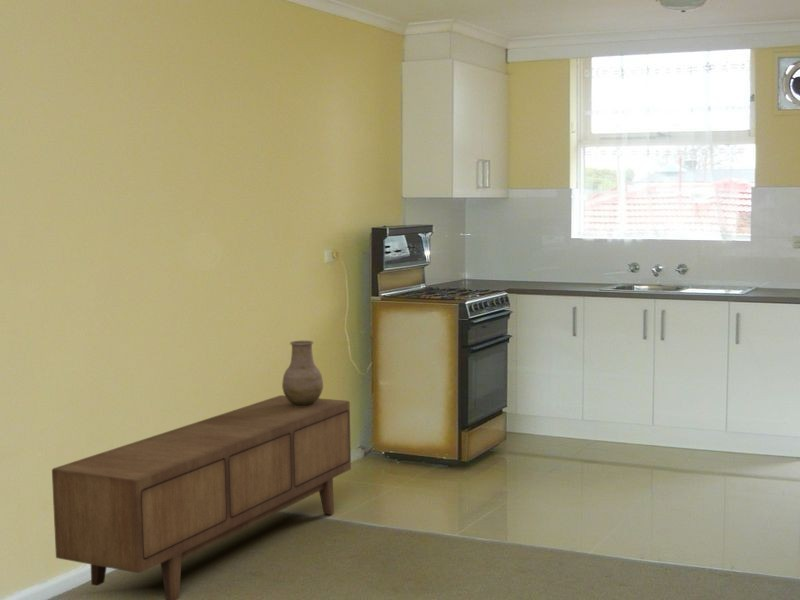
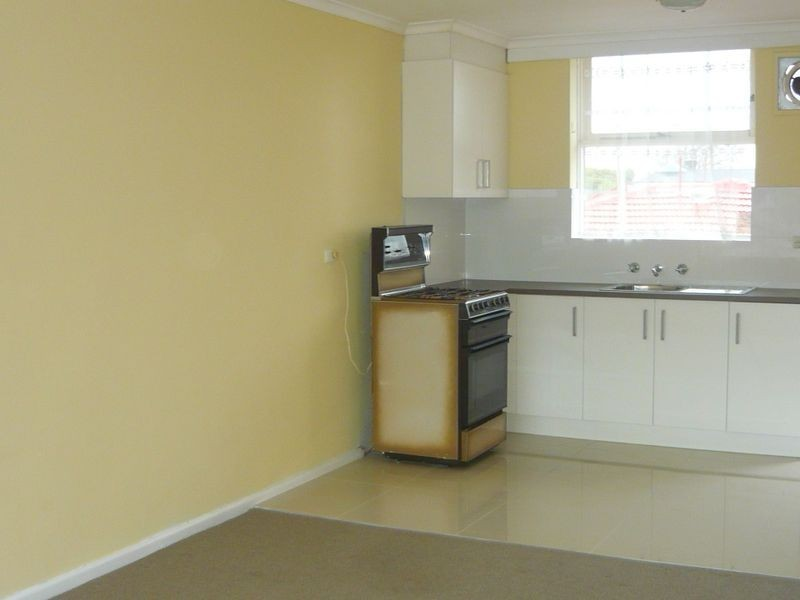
- vase (302, 373)
- sideboard (222, 488)
